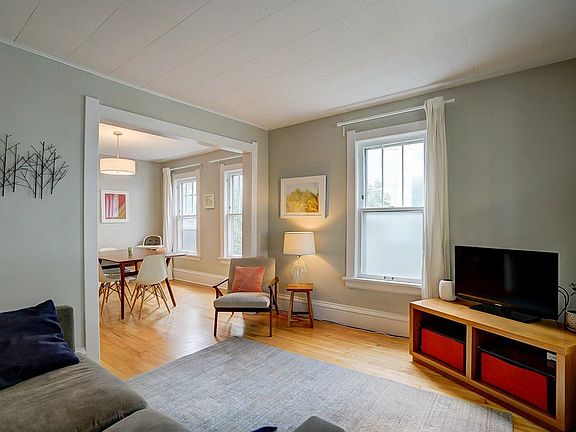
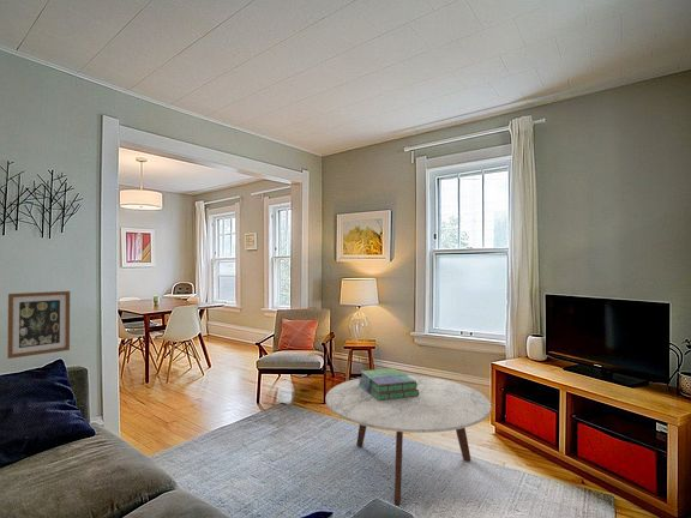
+ coffee table (405, 430)
+ stack of books (386, 383)
+ wall art (40, 323)
